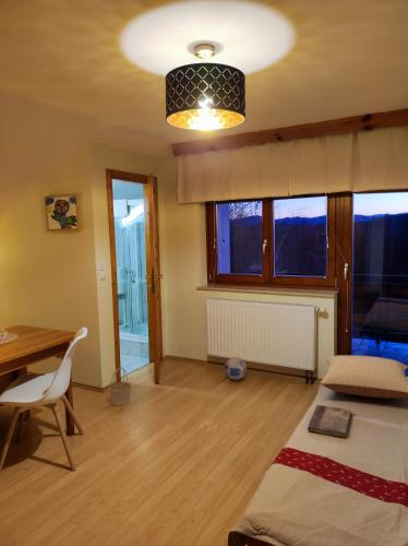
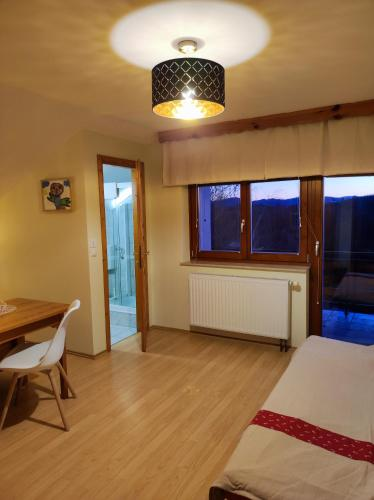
- basket (119, 384)
- pillow (365, 375)
- ball (235, 368)
- book (329, 419)
